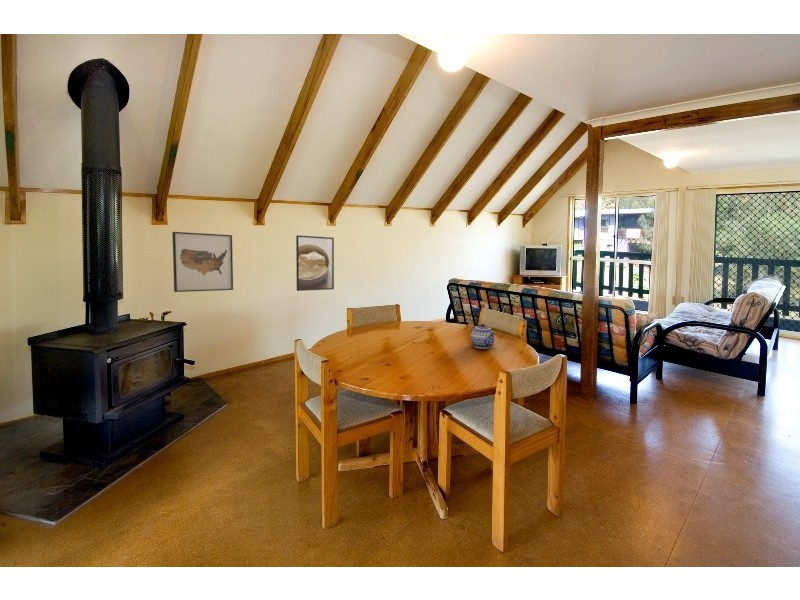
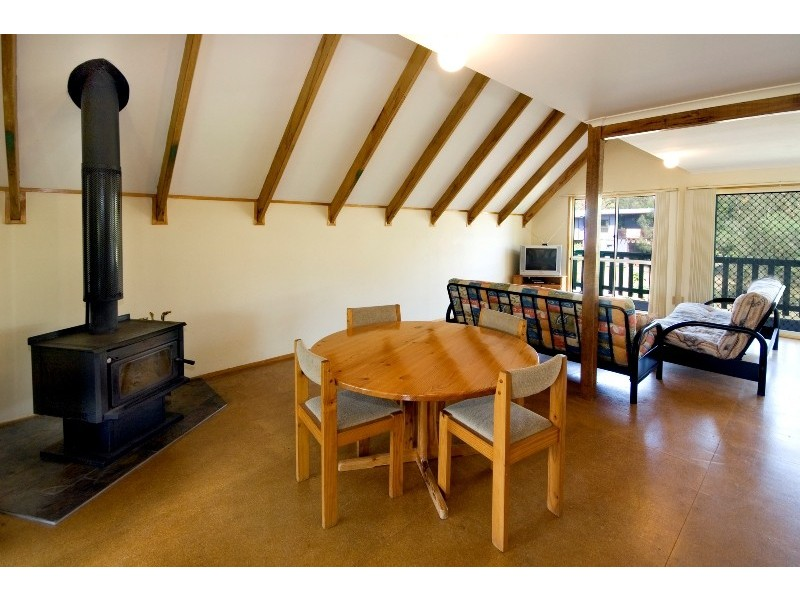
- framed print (315, 263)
- teapot (482, 335)
- wall art (204, 262)
